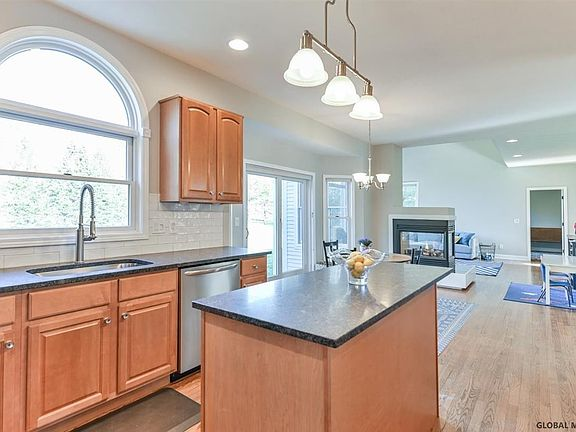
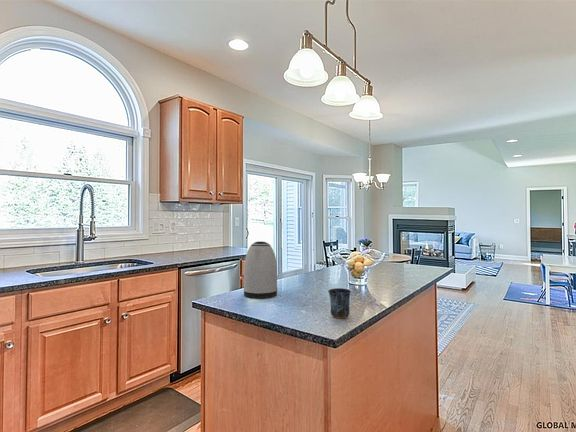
+ mug (338, 304)
+ kettle (262, 267)
